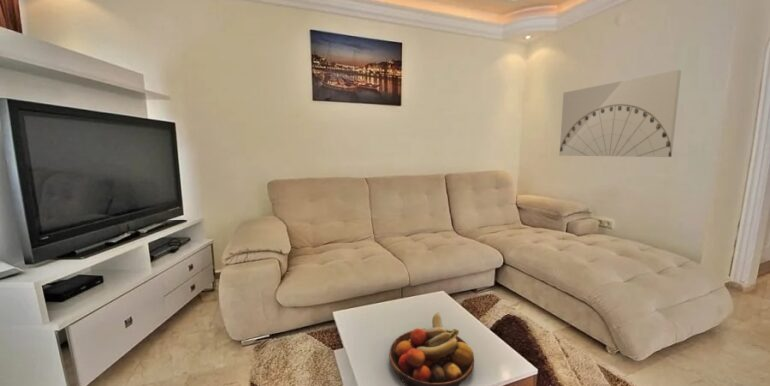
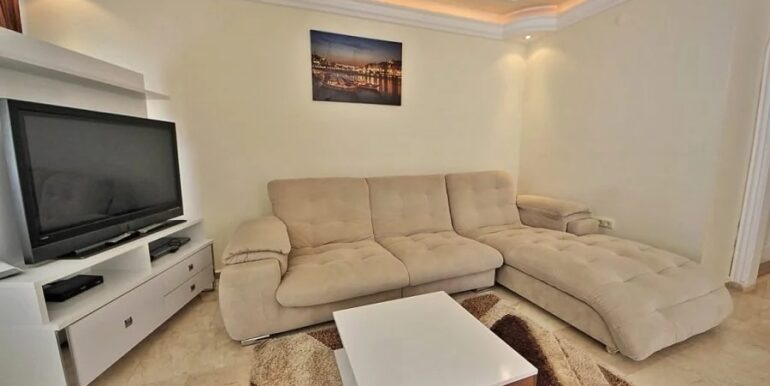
- wall art (609, 120)
- fruit bowl (430, 349)
